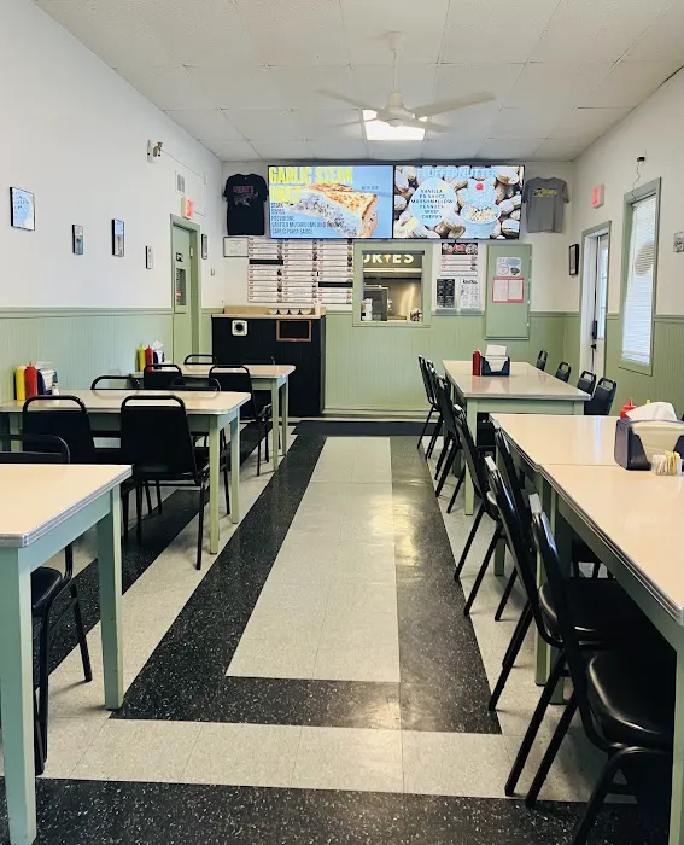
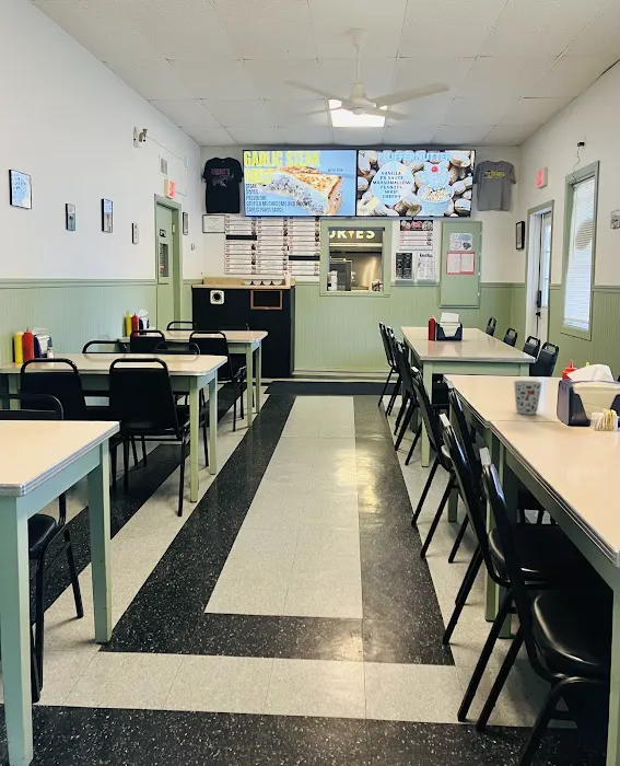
+ cup (527, 397)
